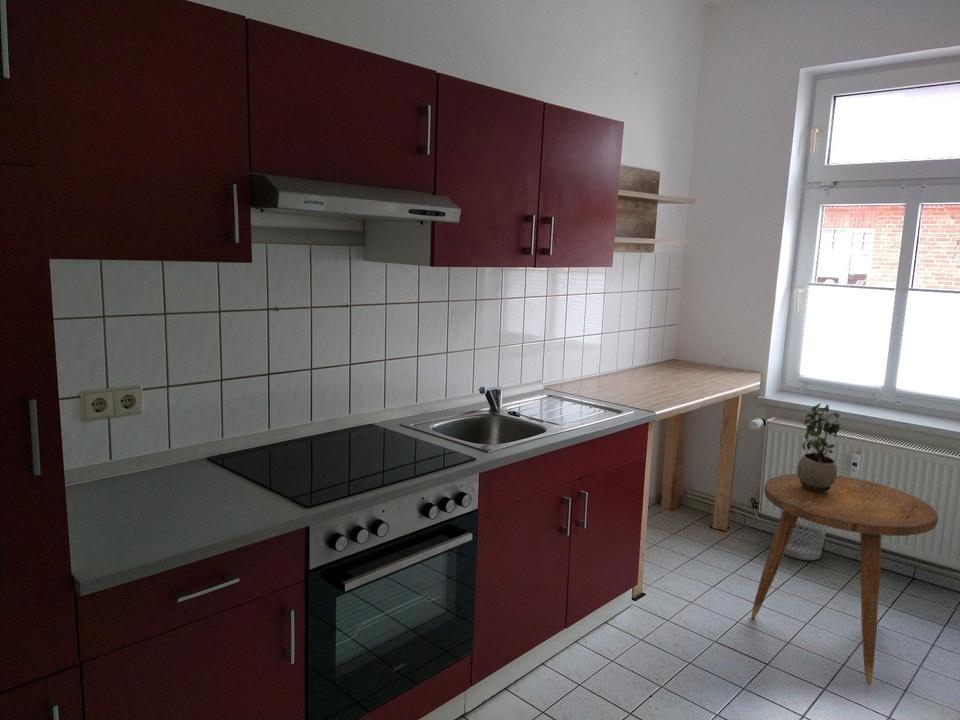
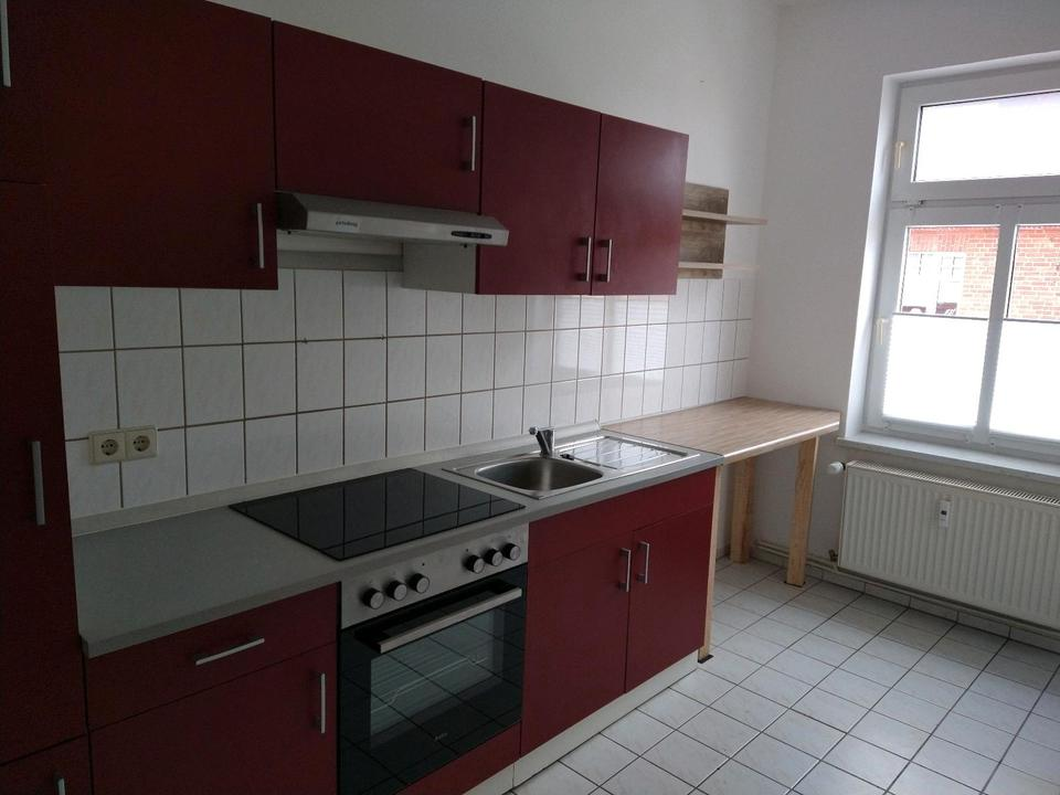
- side table (861, 569)
- potted plant (817, 445)
- wastebasket (802, 524)
